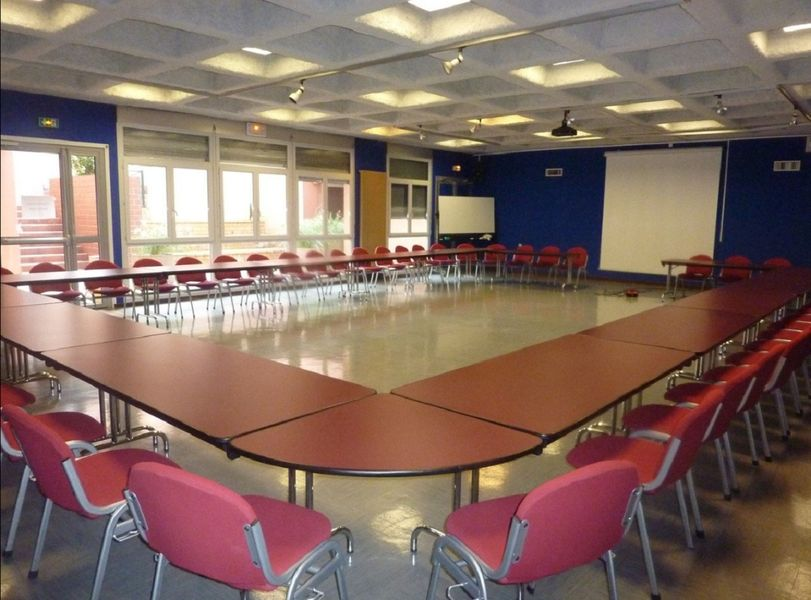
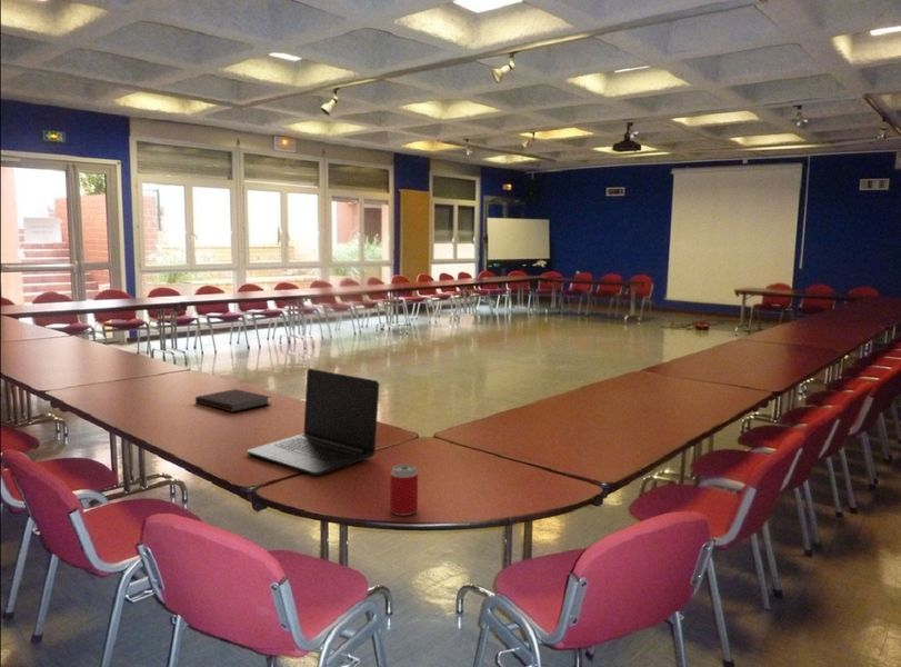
+ beverage can (403, 489)
+ laptop (312, 418)
+ notebook (233, 400)
